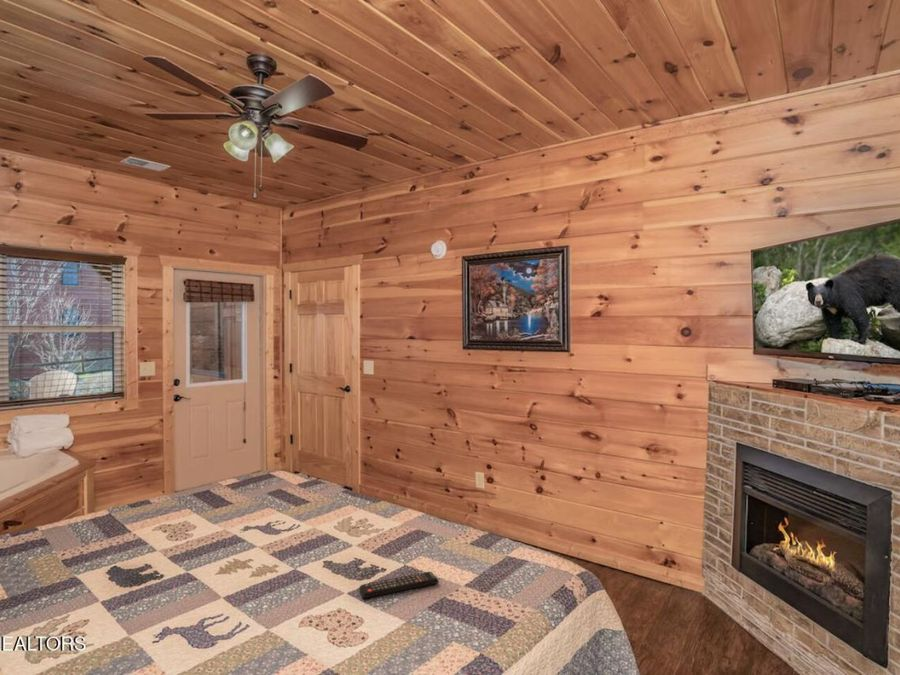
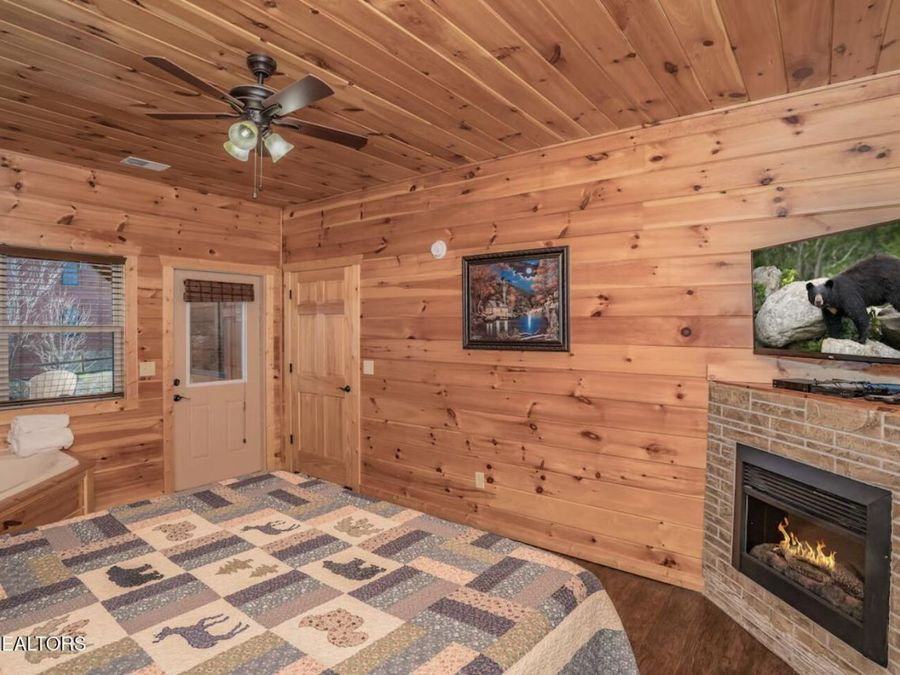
- remote control (399, 584)
